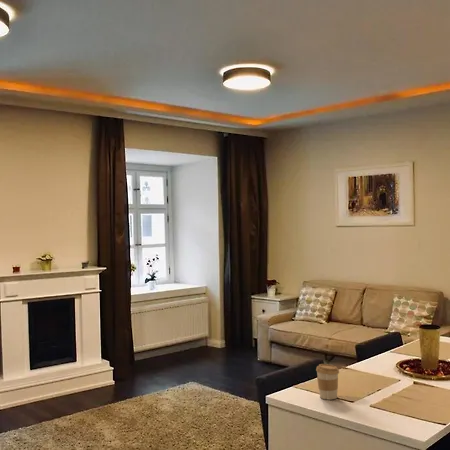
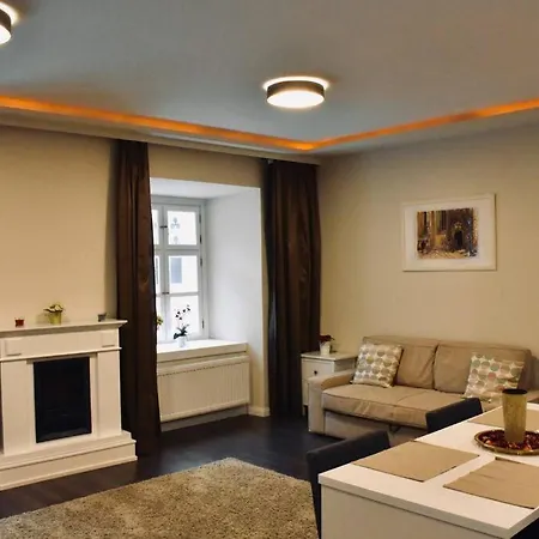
- coffee cup (327, 381)
